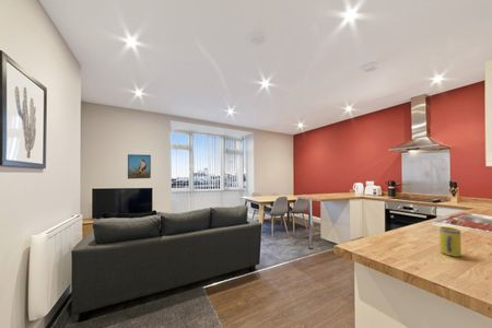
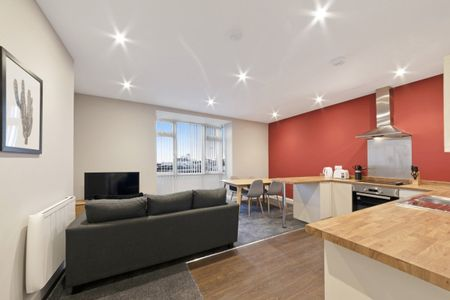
- mug (449, 242)
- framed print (139, 166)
